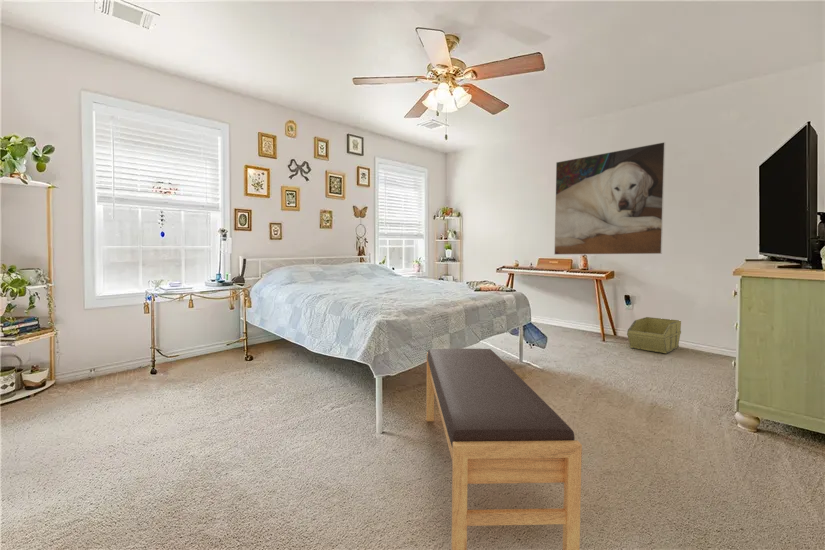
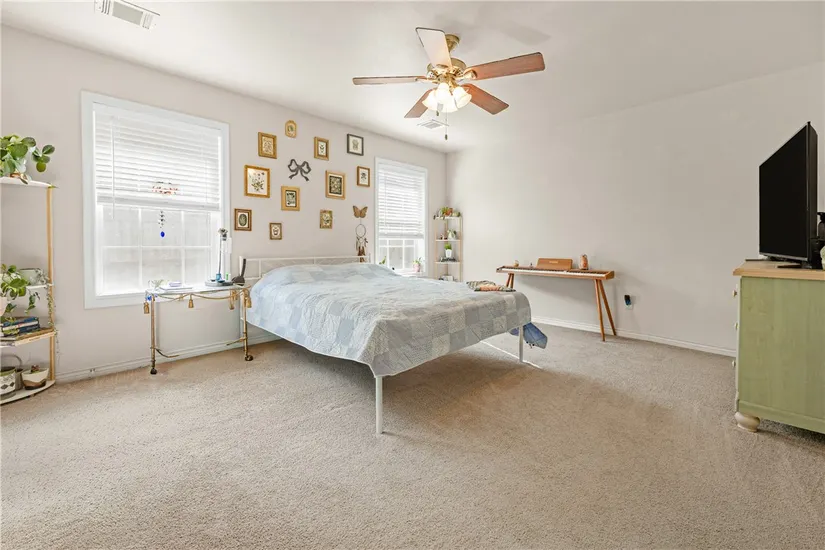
- bench (478, 425)
- storage bin (654, 334)
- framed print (604, 204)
